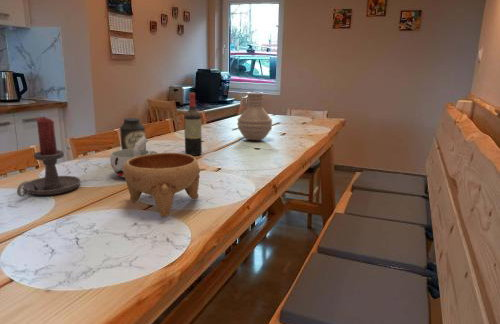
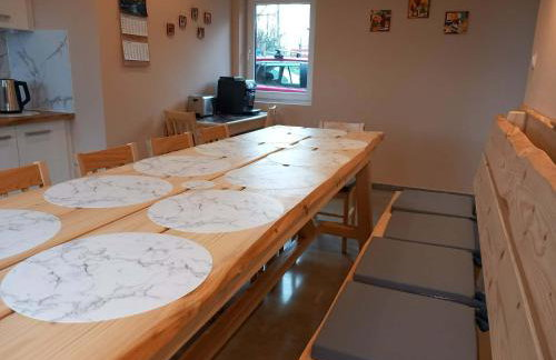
- canister (133, 138)
- candle holder (43, 155)
- wine bottle (192, 124)
- vase (254, 116)
- bowl (166, 182)
- cup (135, 156)
